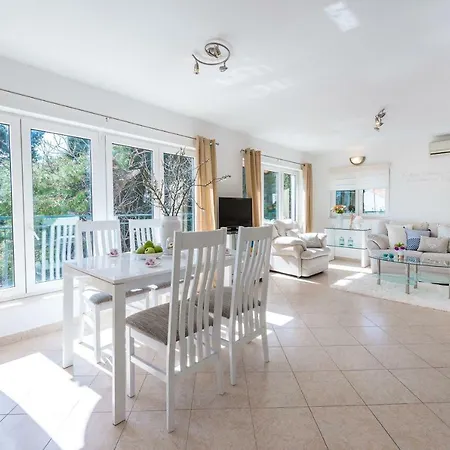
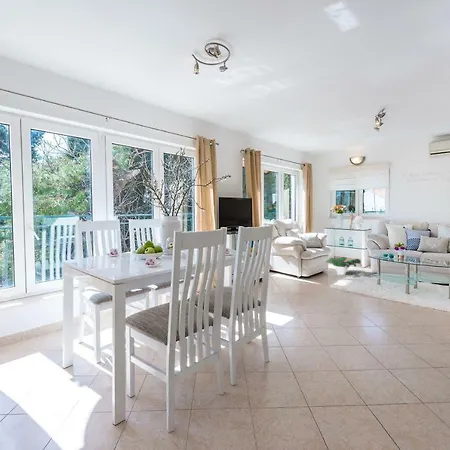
+ potted plant (342, 266)
